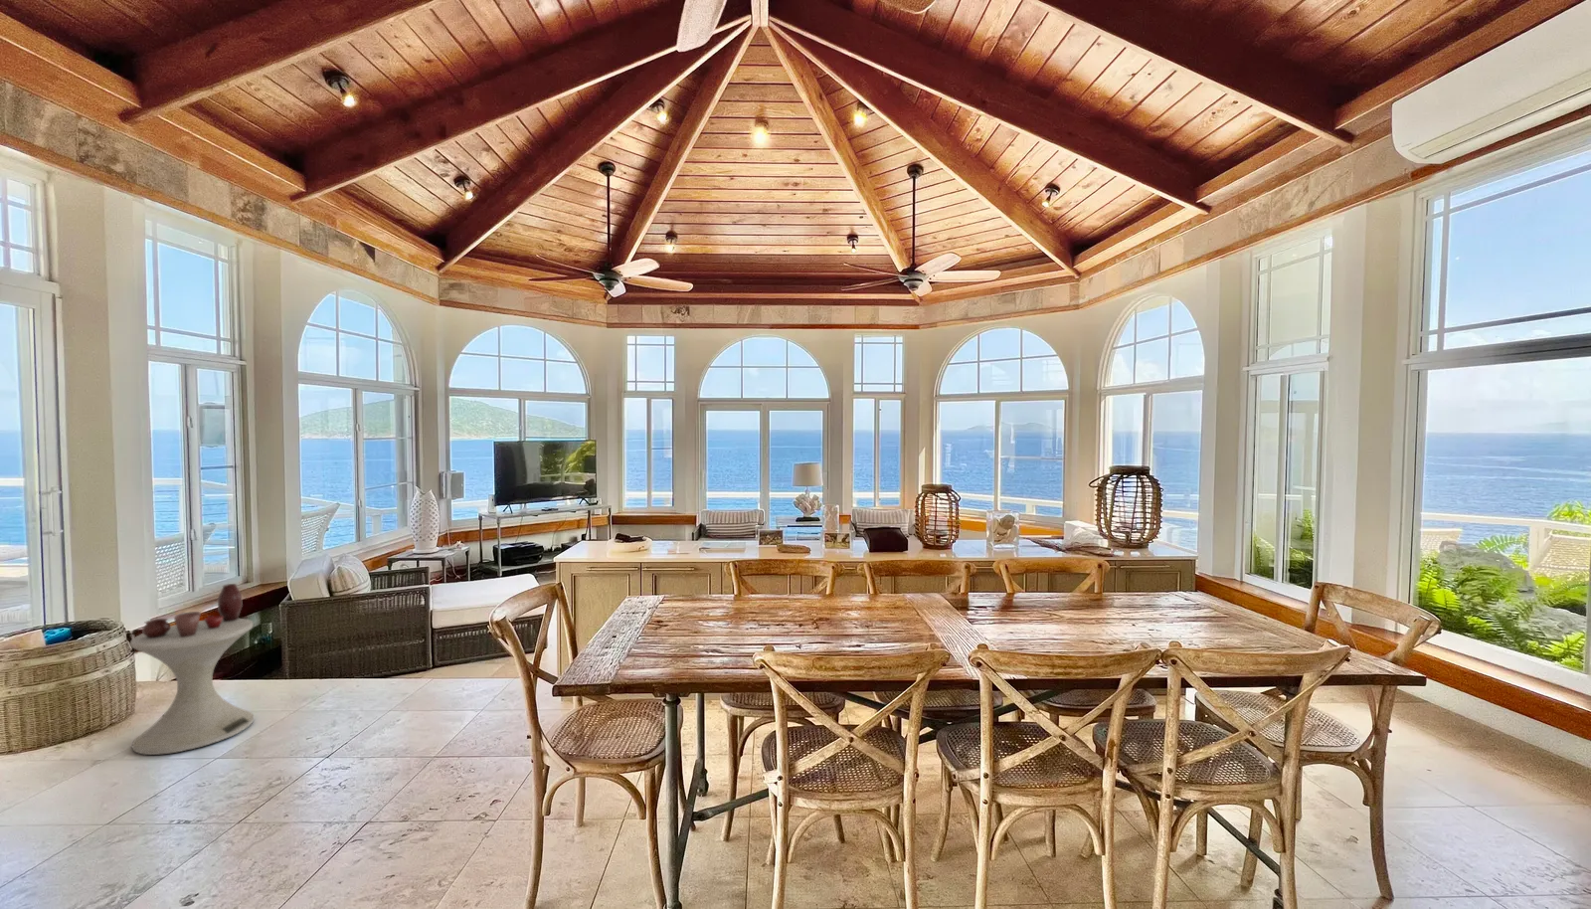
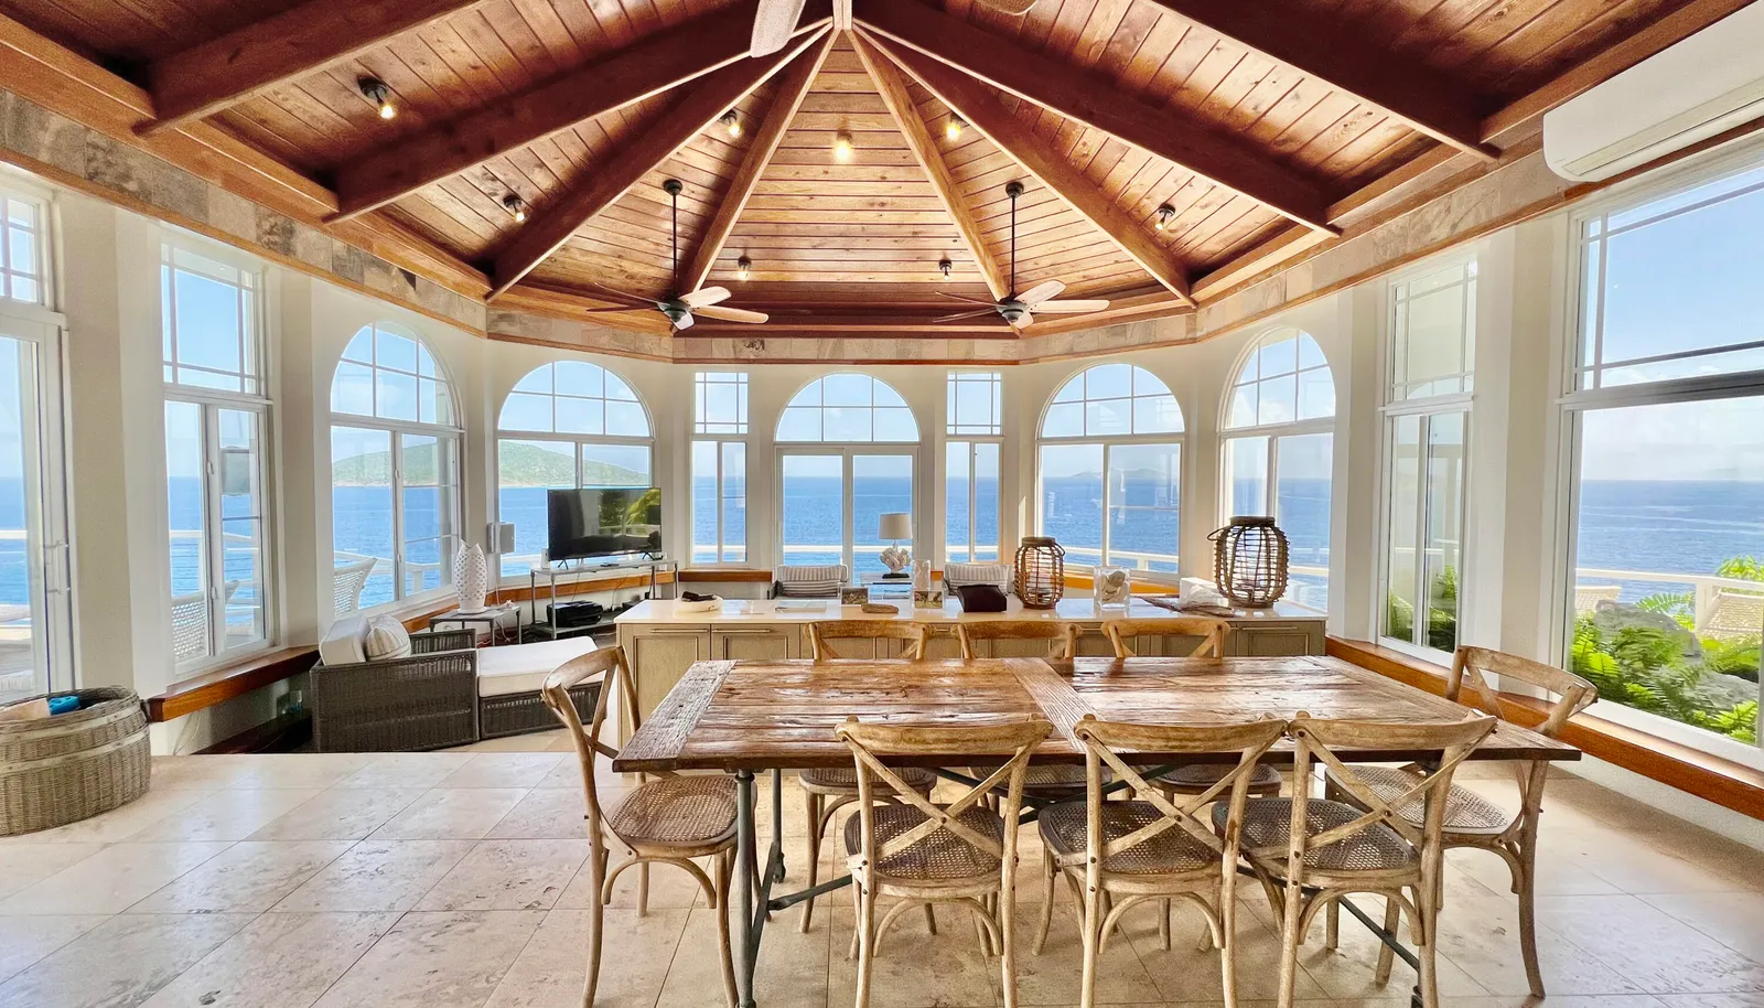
- pottery set (197, 612)
- side table (195, 682)
